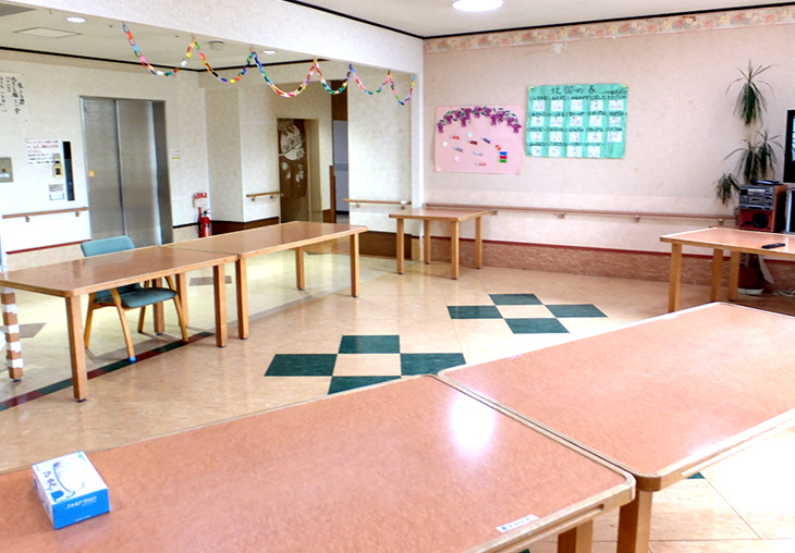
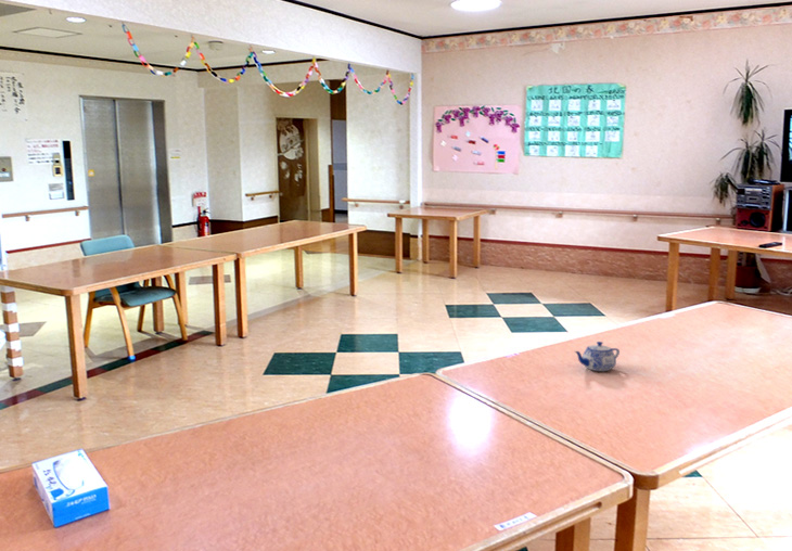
+ teapot (597, 355)
